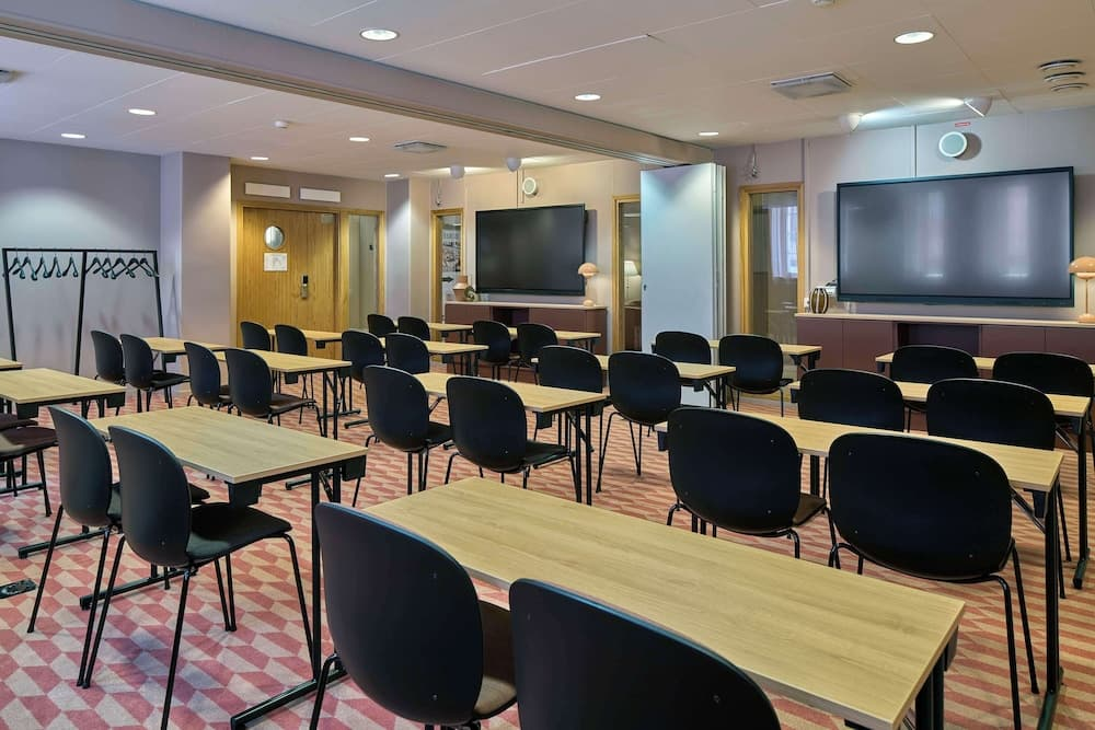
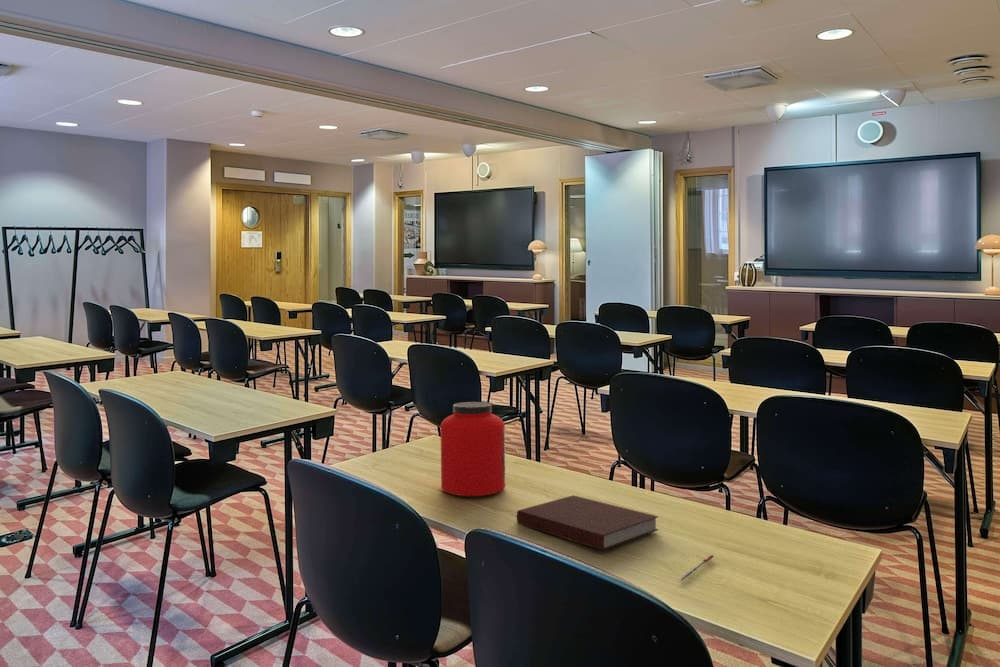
+ pen (696, 567)
+ protein powder (472, 446)
+ notebook (586, 520)
